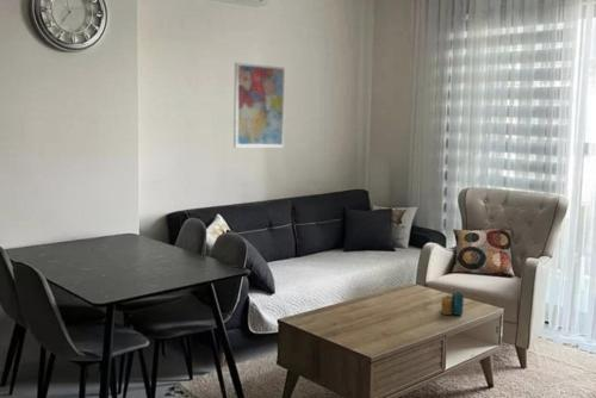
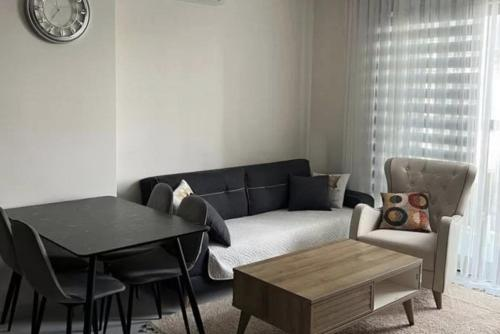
- wall art (260, 106)
- candle (449, 301)
